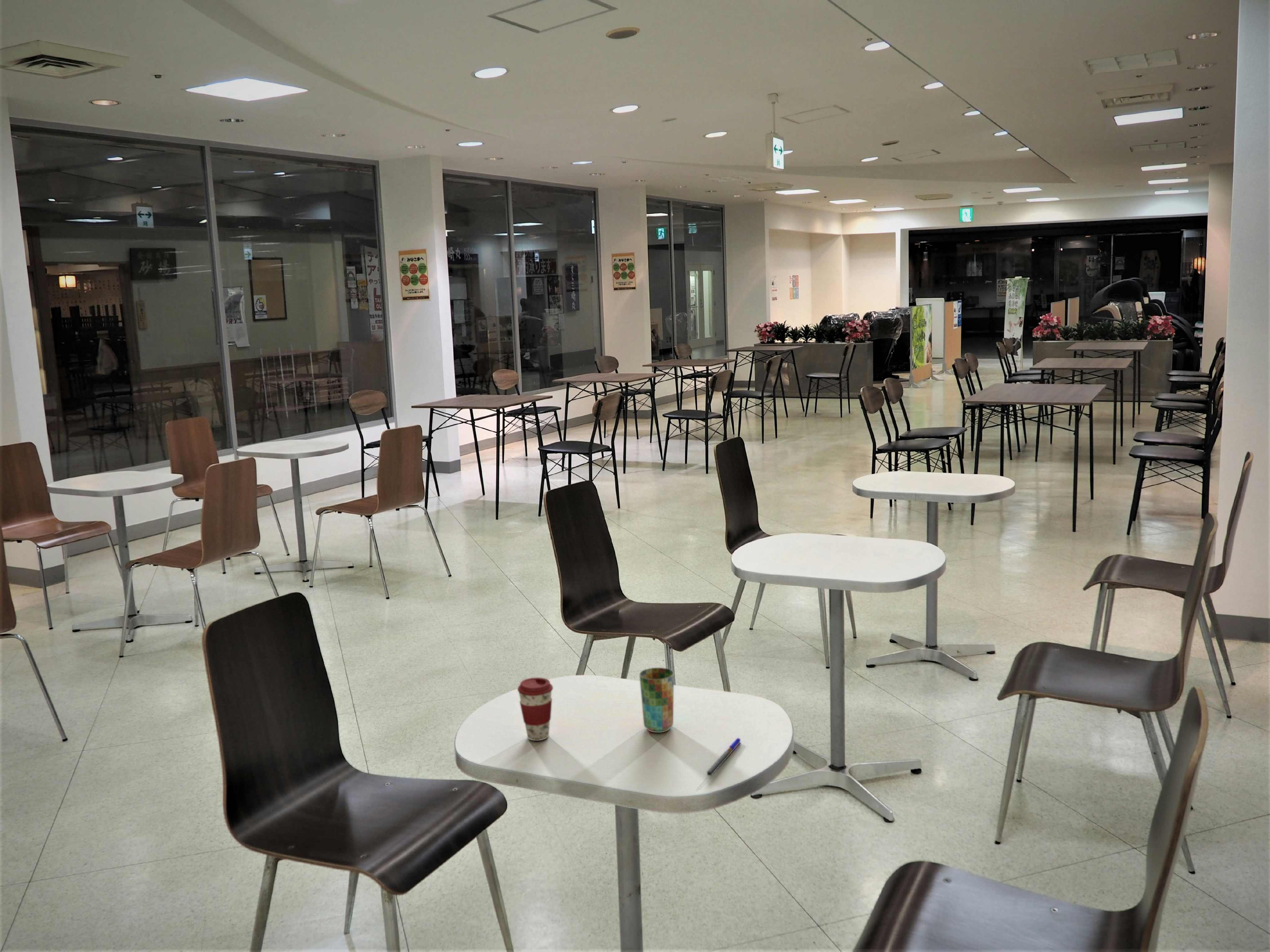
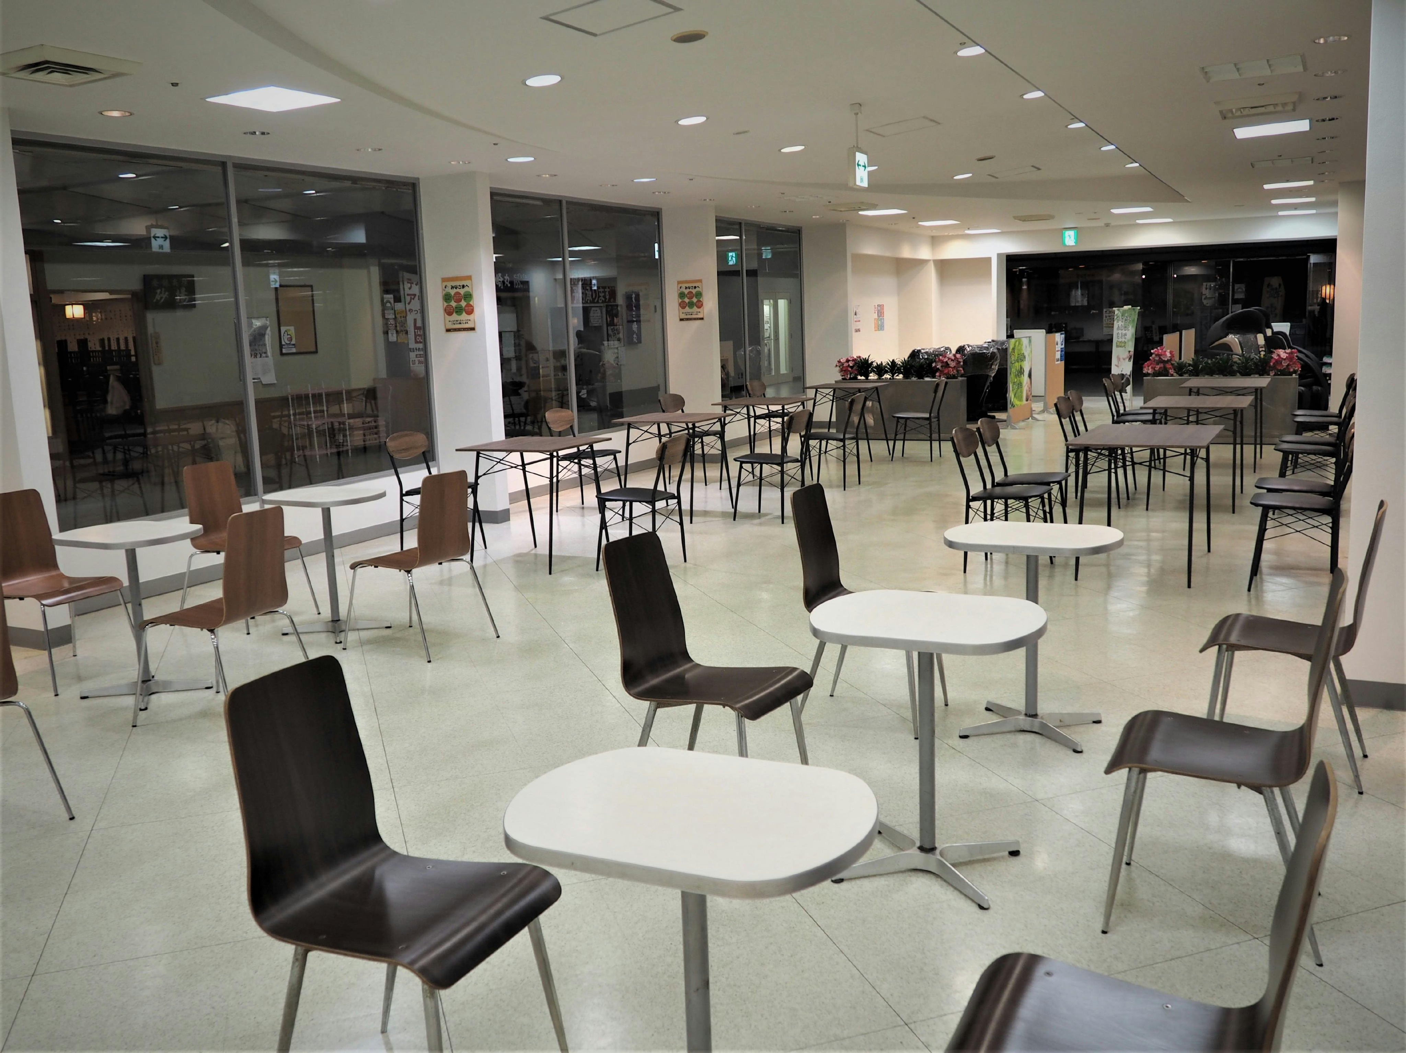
- coffee cup (536, 709)
- pen (724, 756)
- cup (658, 701)
